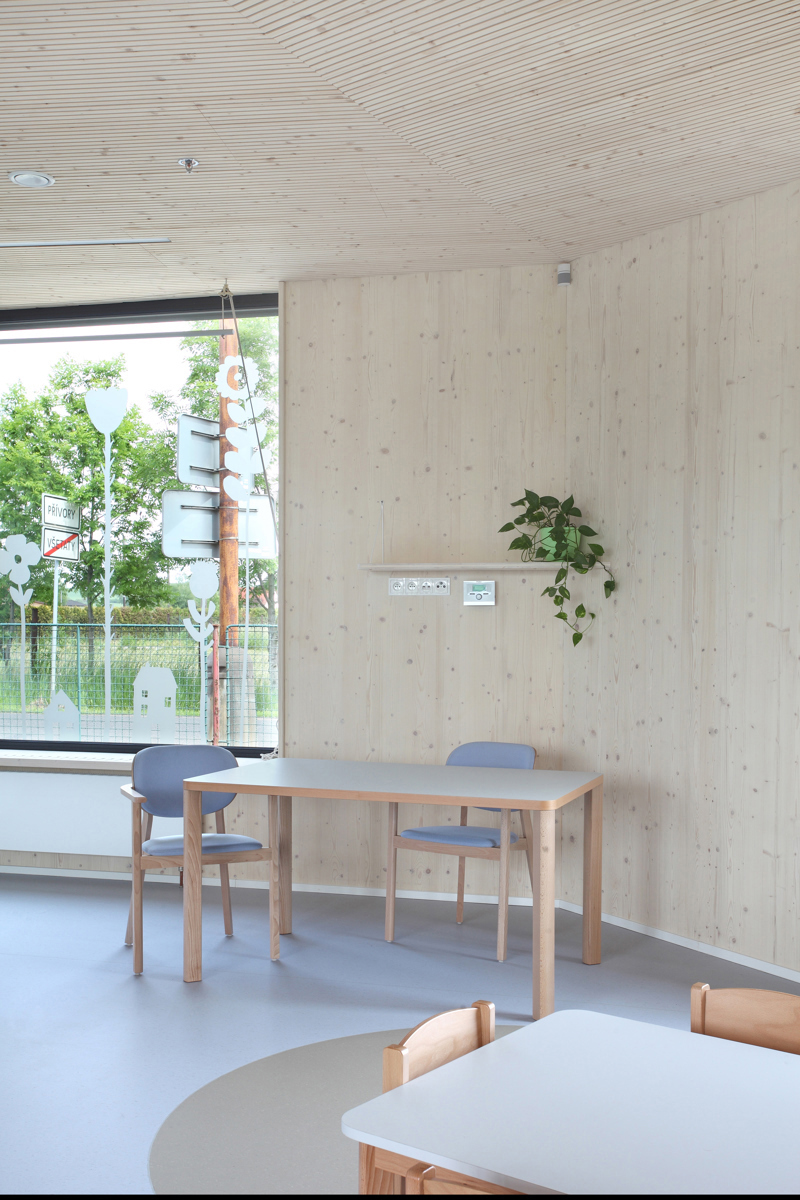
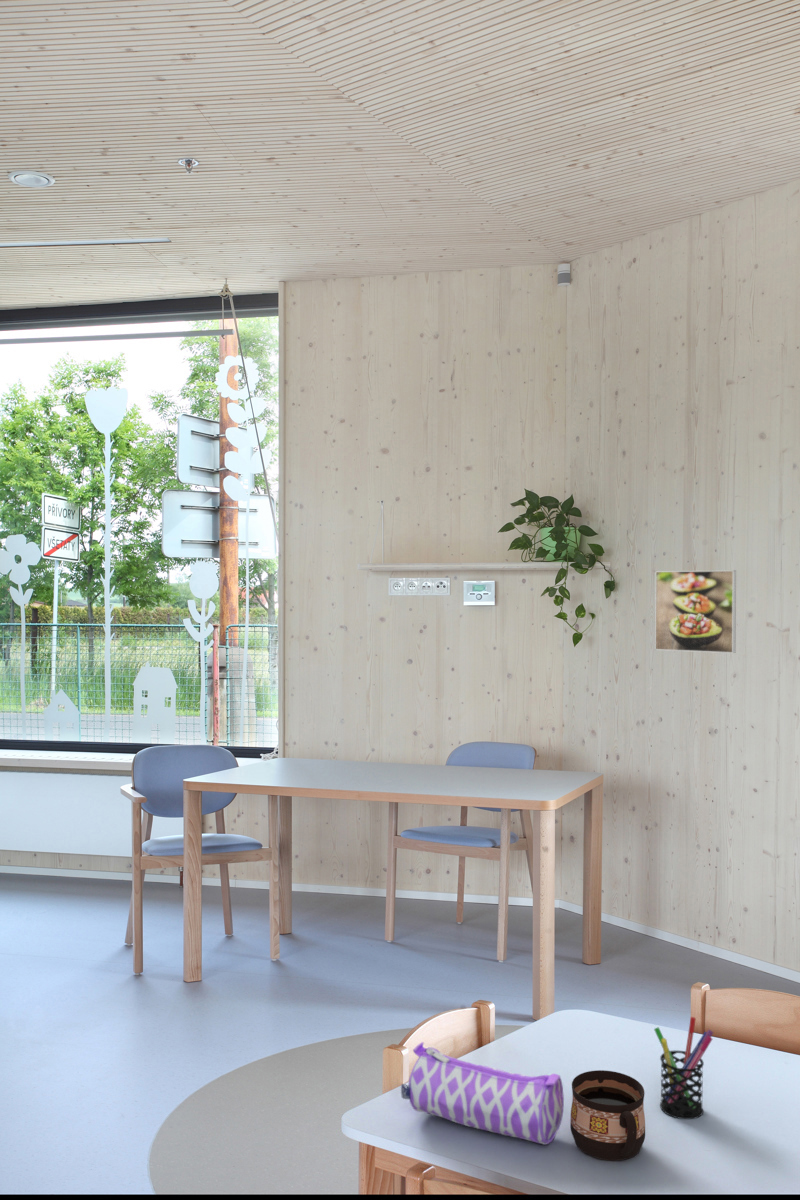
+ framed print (694, 611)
+ pen holder (678, 1061)
+ cup (606, 1118)
+ pencil case (484, 1090)
